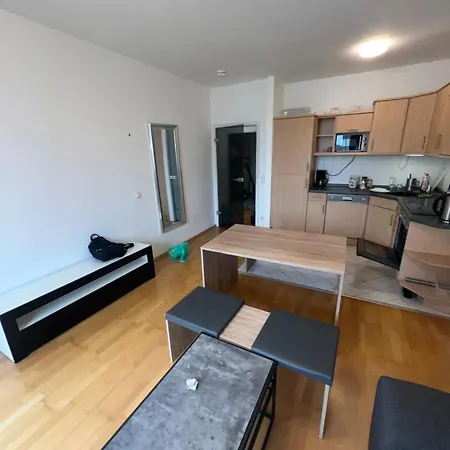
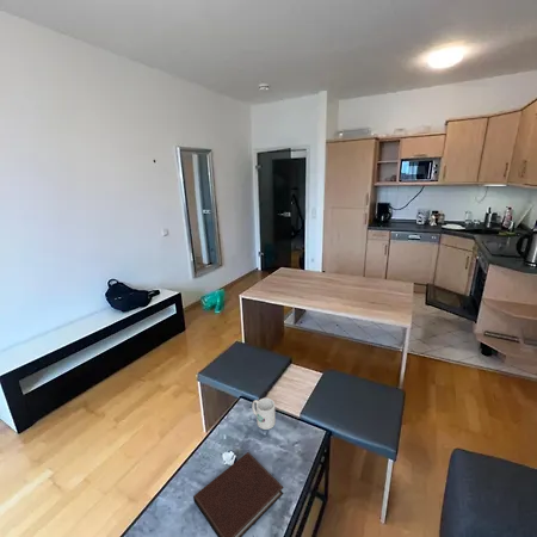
+ notebook (239, 494)
+ mug (263, 411)
